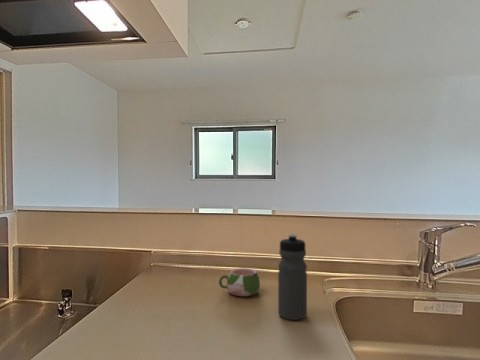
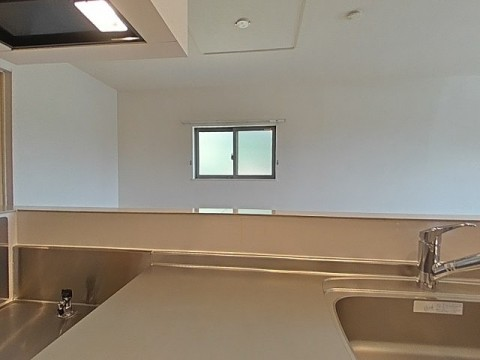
- water bottle (292, 274)
- mug (239, 281)
